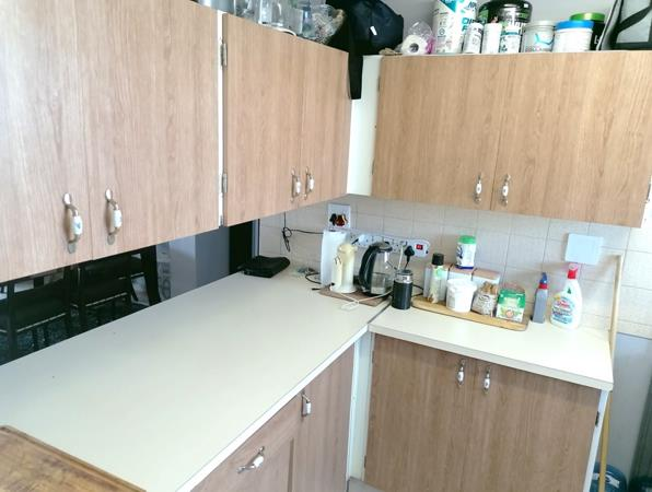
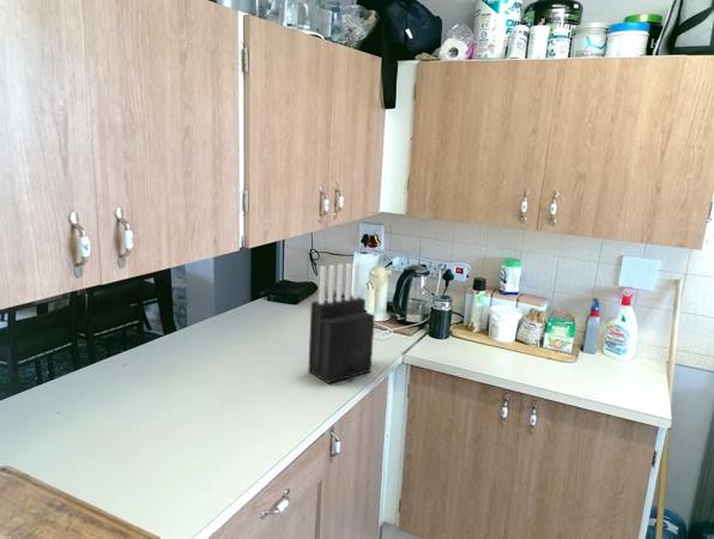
+ knife block (344, 321)
